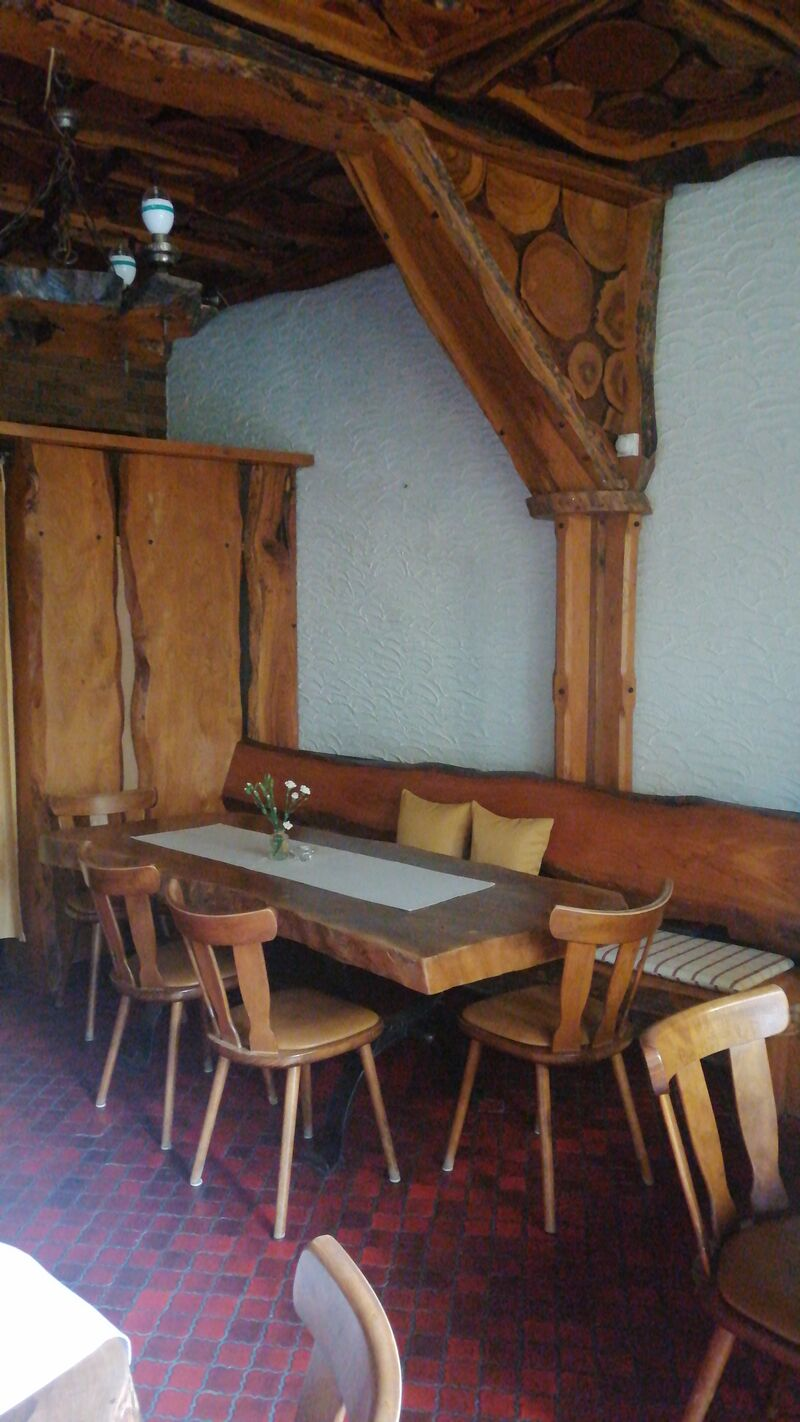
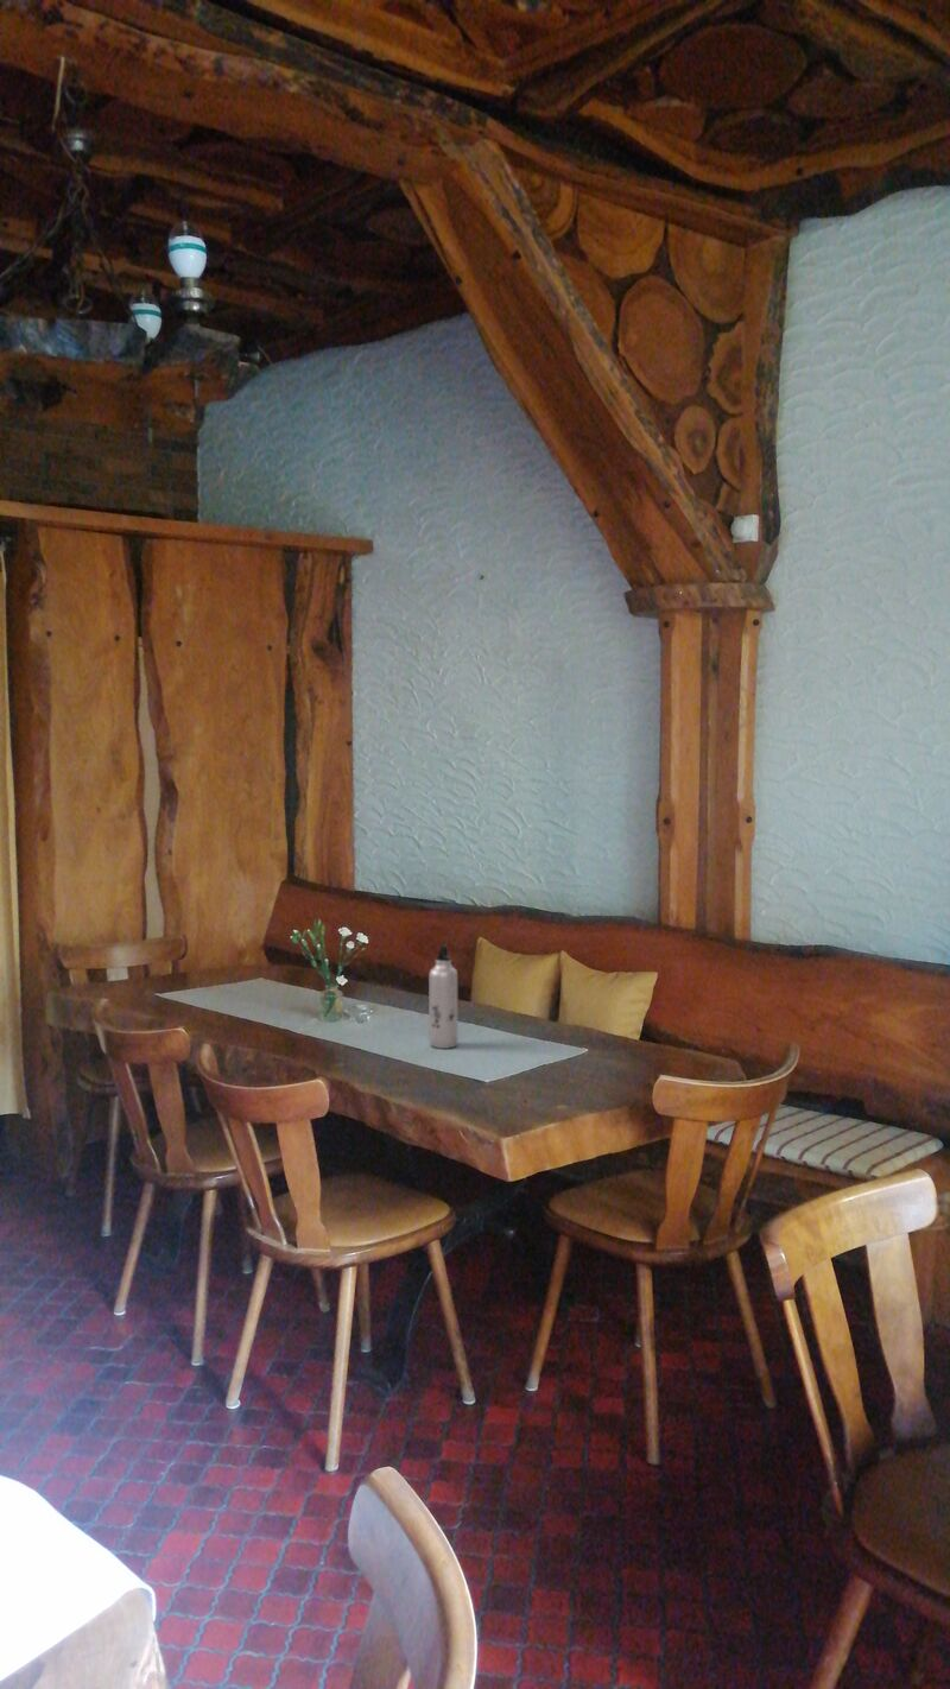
+ water bottle (443, 994)
